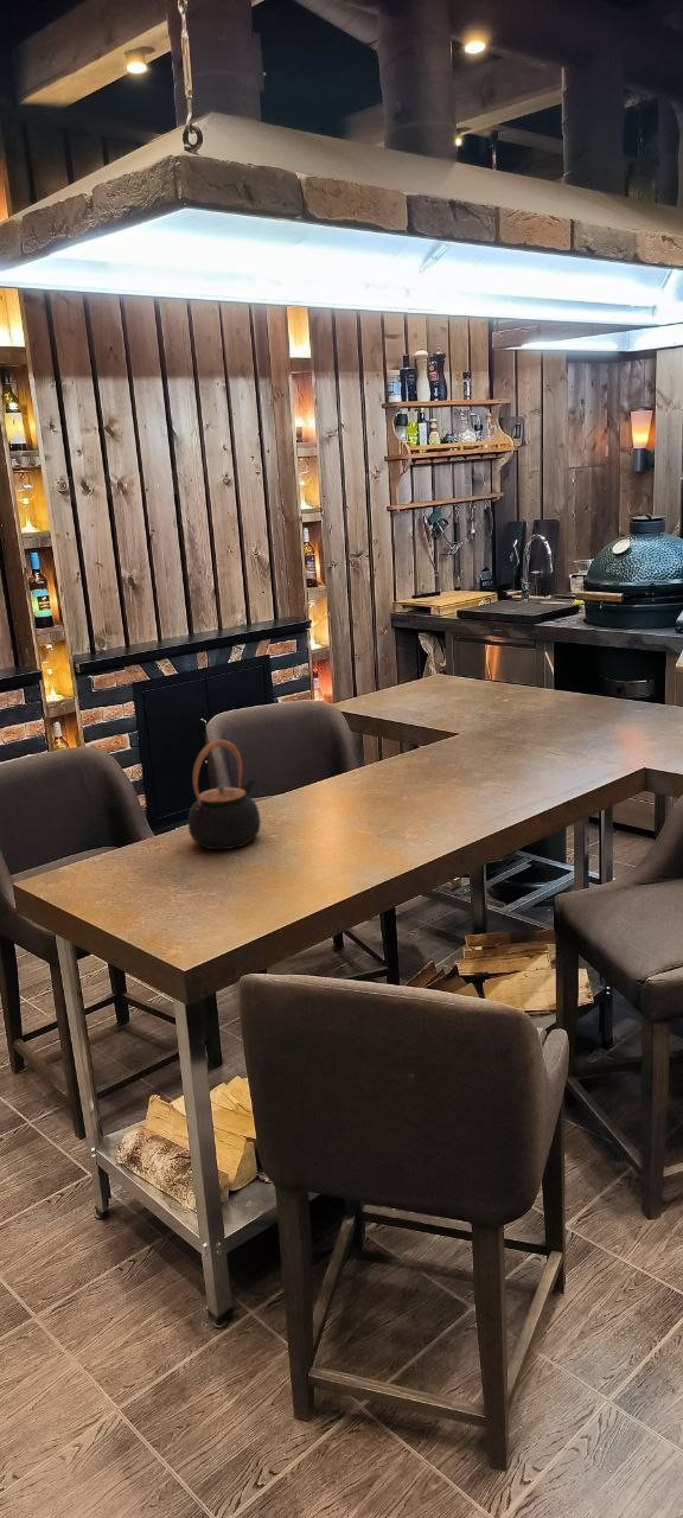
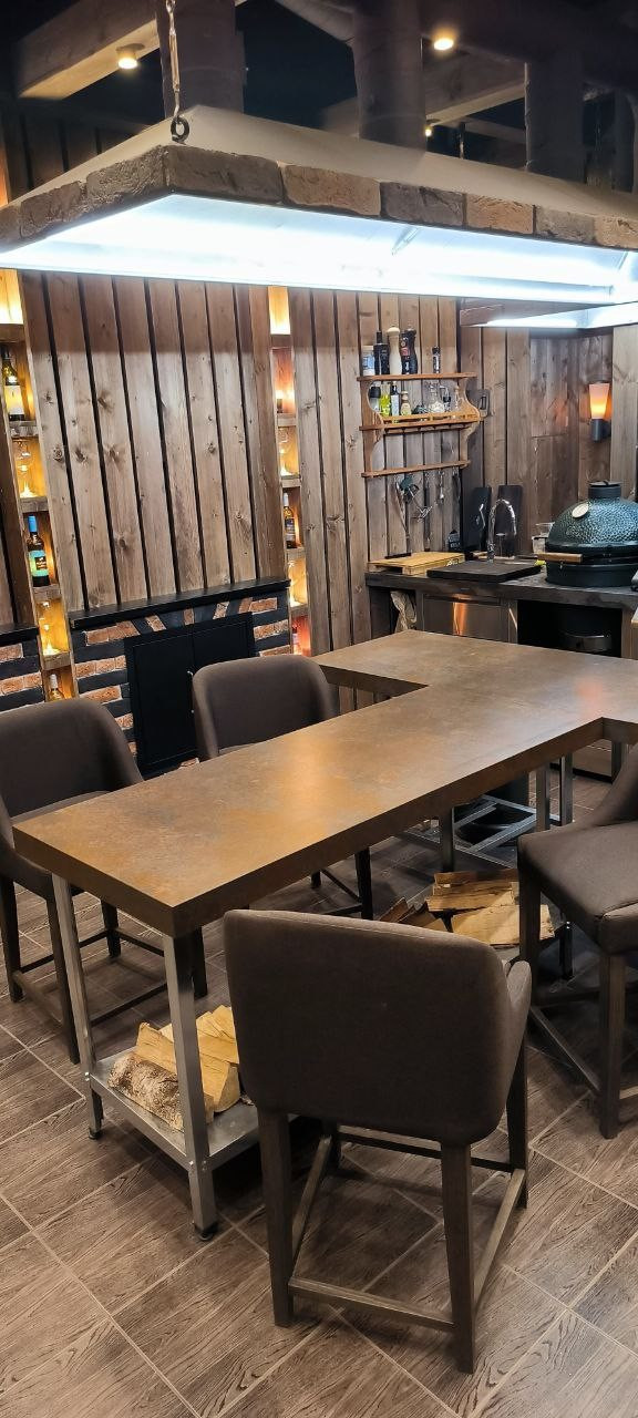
- teapot (225, 789)
